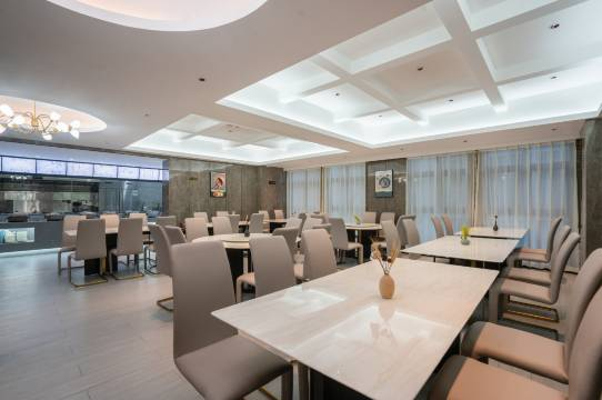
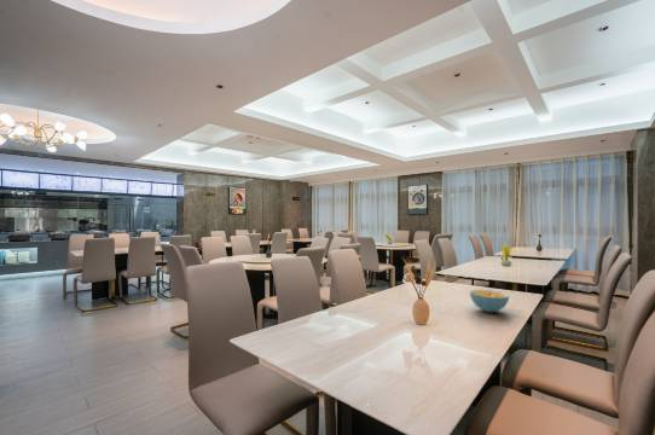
+ cereal bowl (488, 302)
